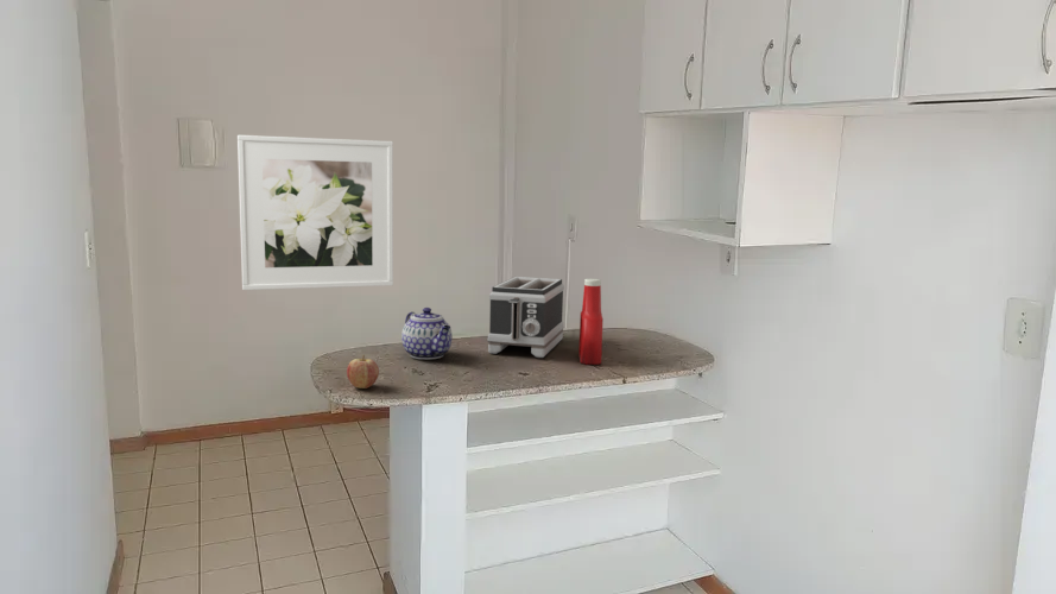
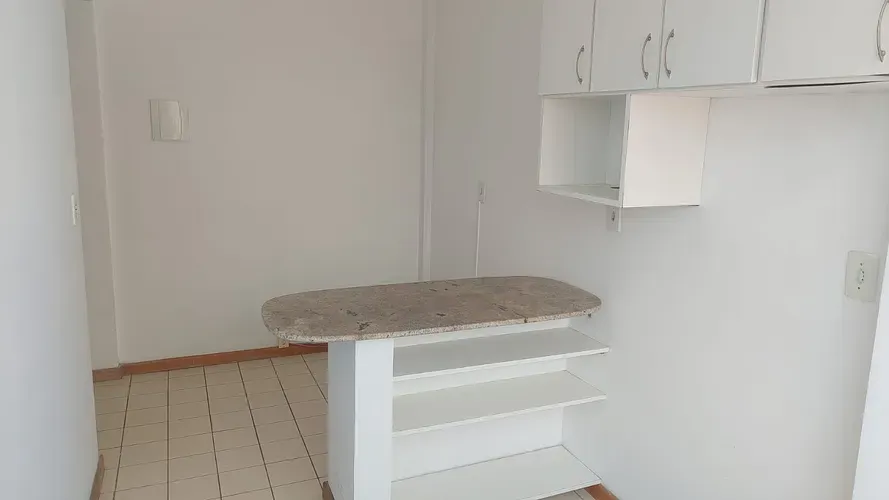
- fruit (362, 372)
- teapot (426, 331)
- toaster (526, 315)
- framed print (318, 214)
- soap bottle (590, 320)
